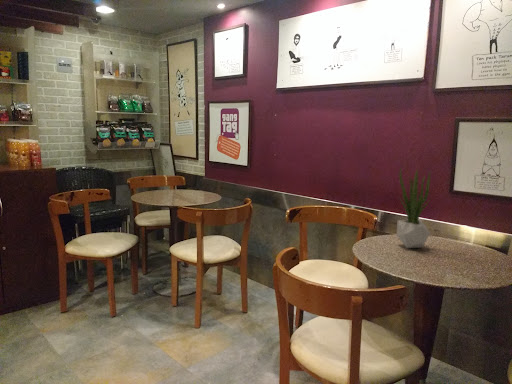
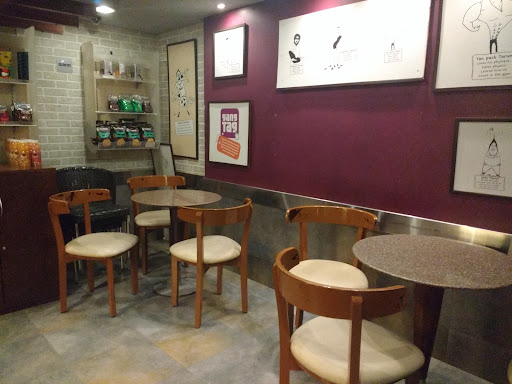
- potted plant (413, 208)
